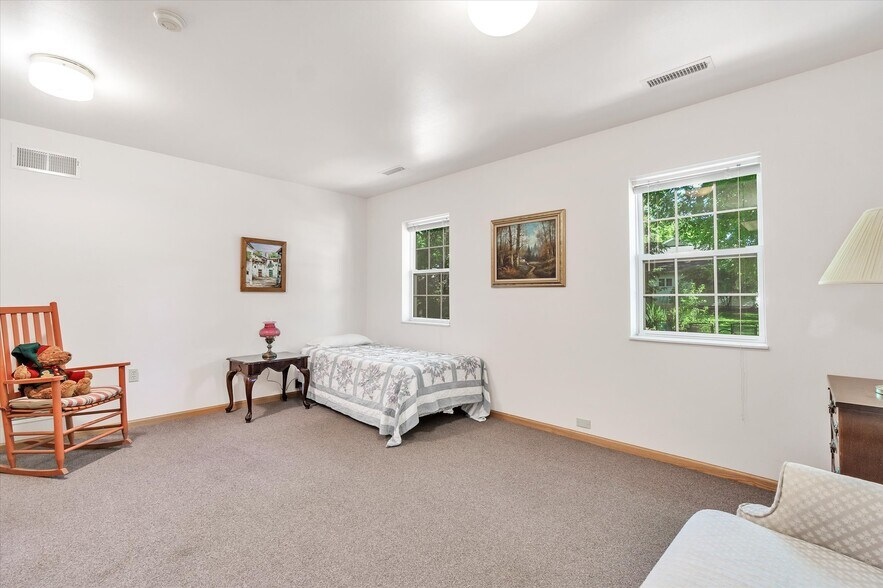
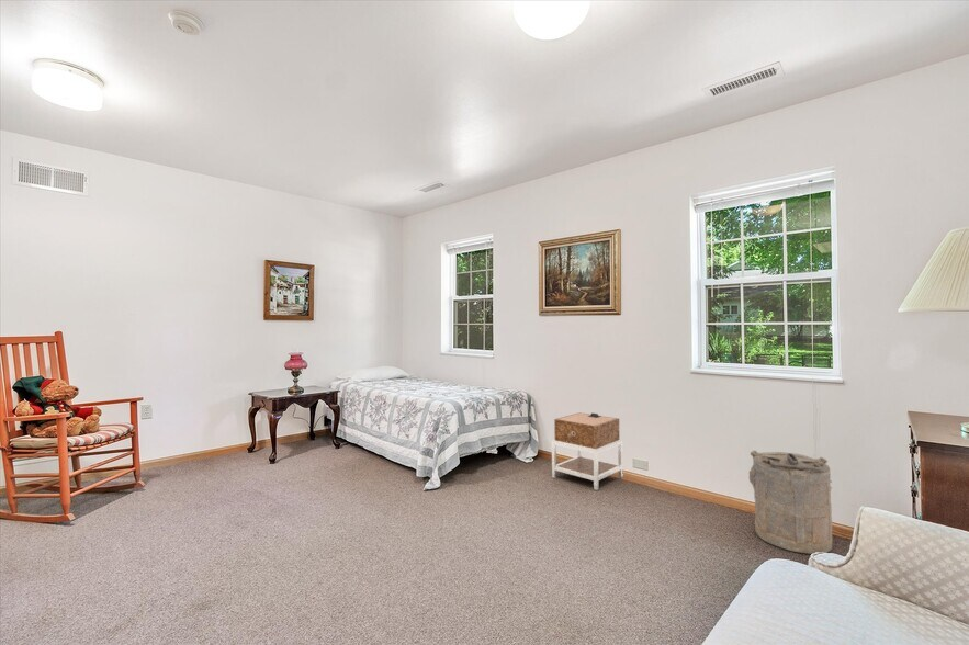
+ laundry hamper (787, 494)
+ nightstand (587, 446)
